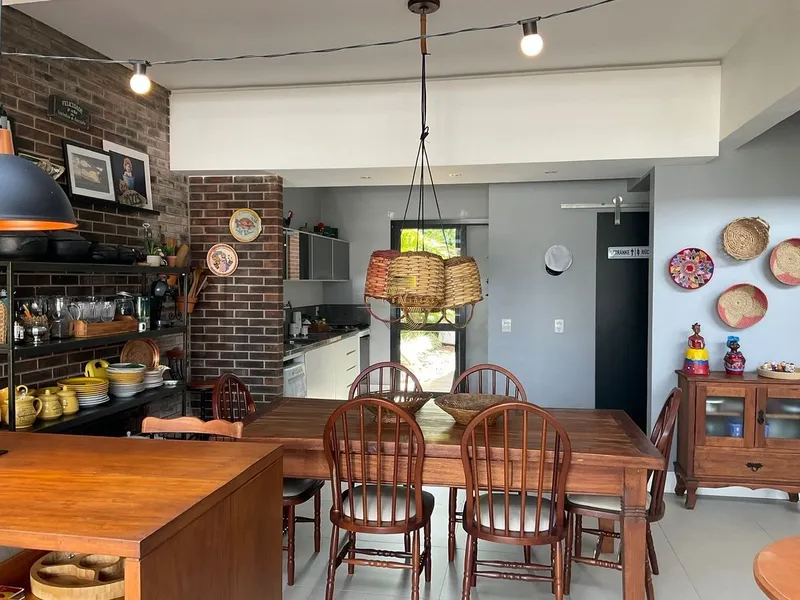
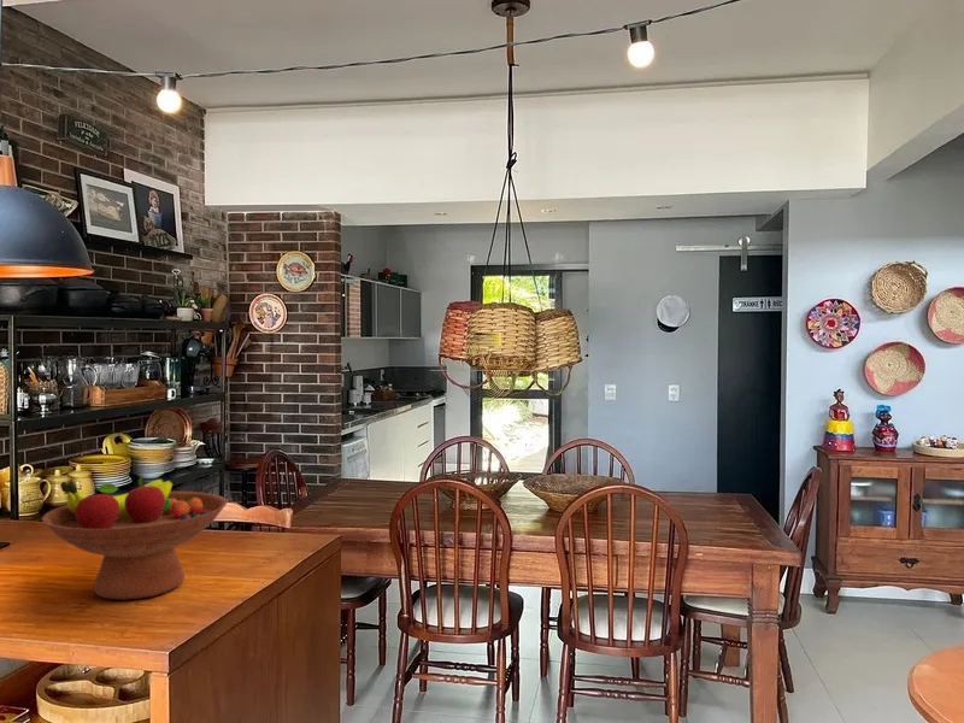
+ fruit bowl (139, 531)
